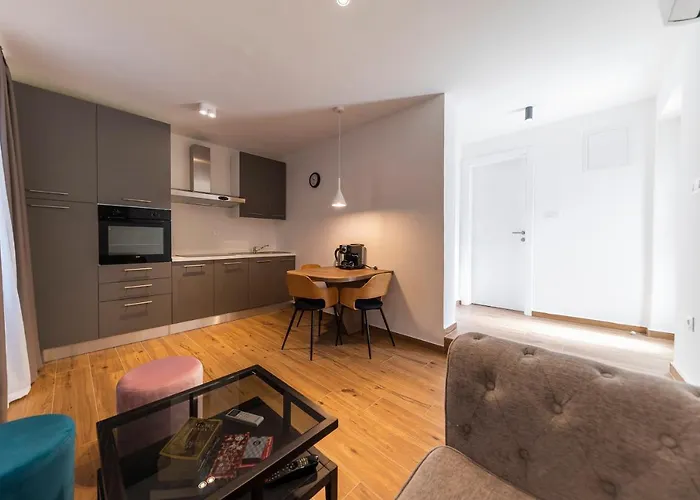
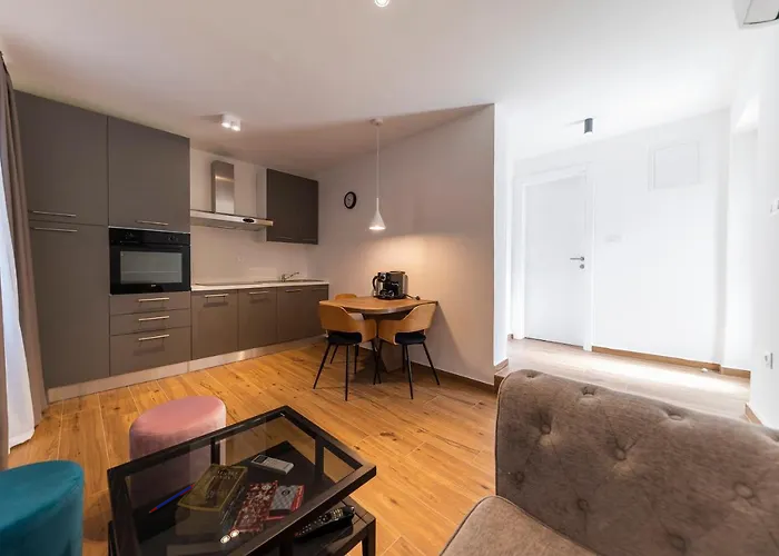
+ pen (172, 497)
